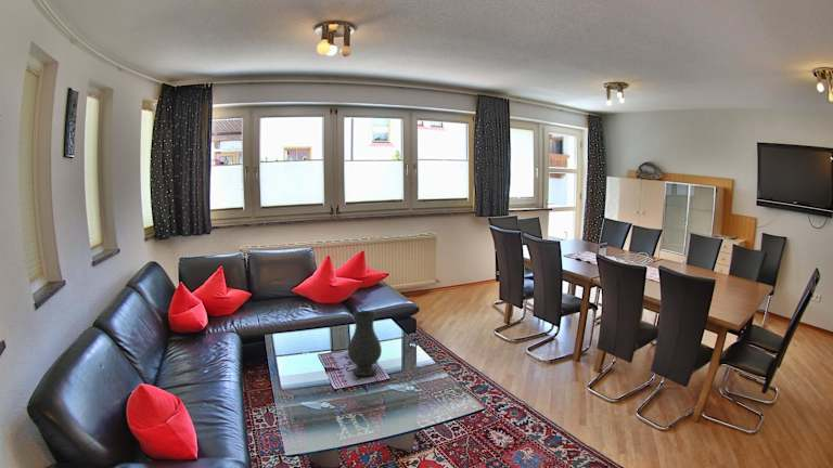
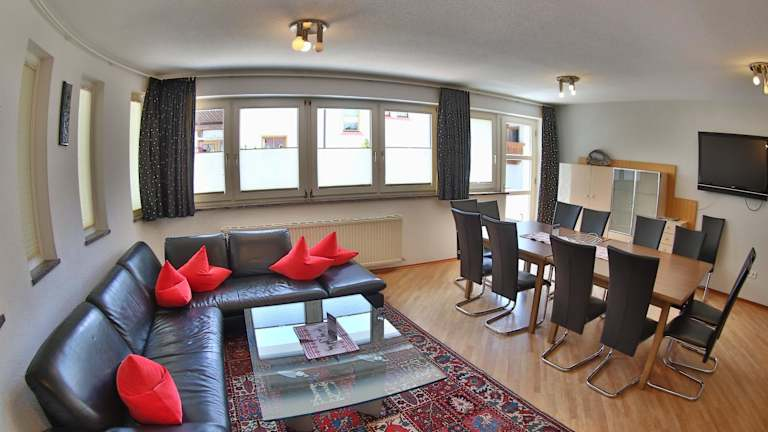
- vase (364, 342)
